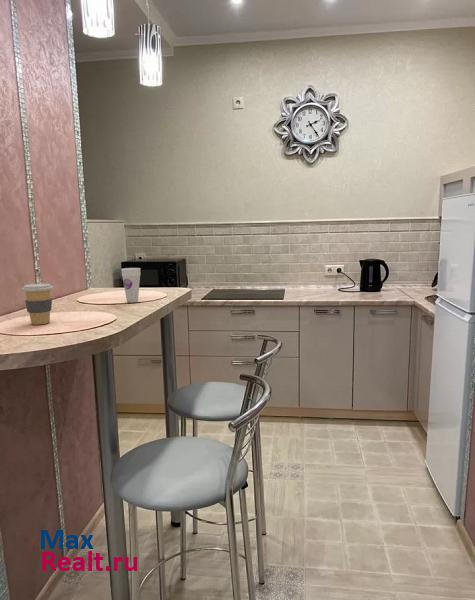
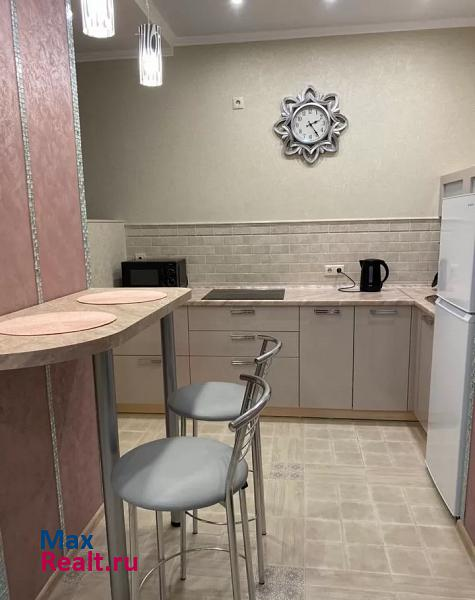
- coffee cup (38, 304)
- cup (131, 285)
